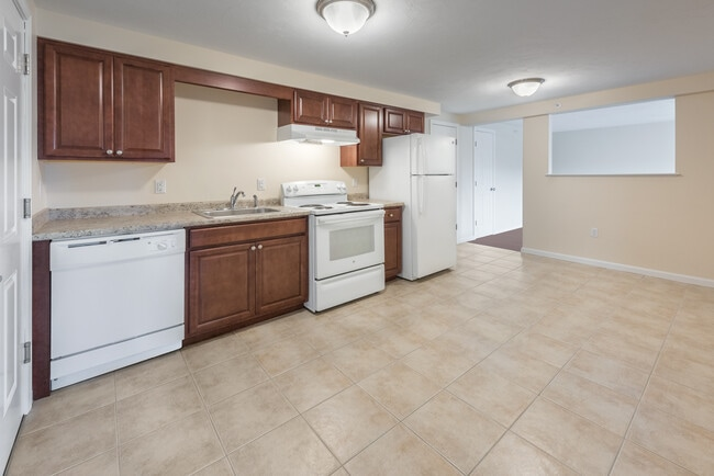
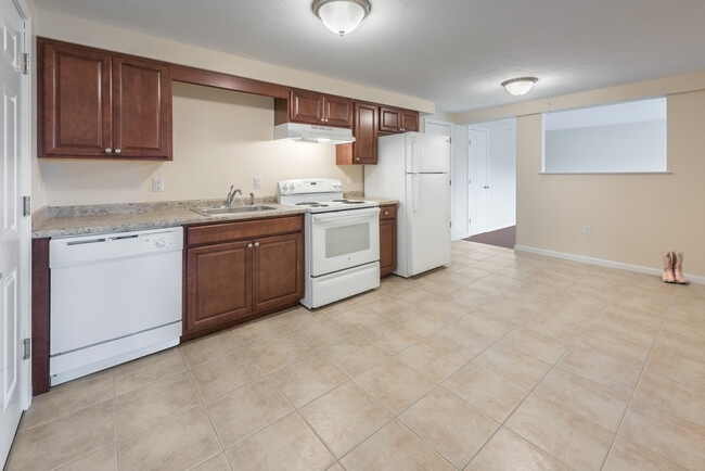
+ boots (674, 265)
